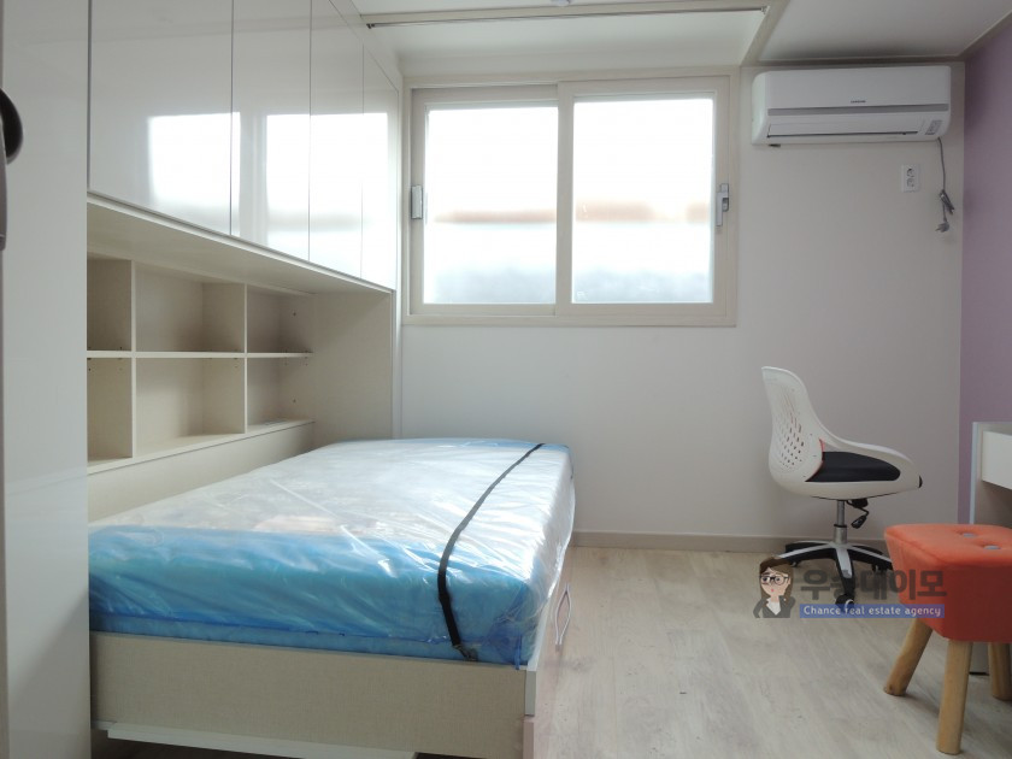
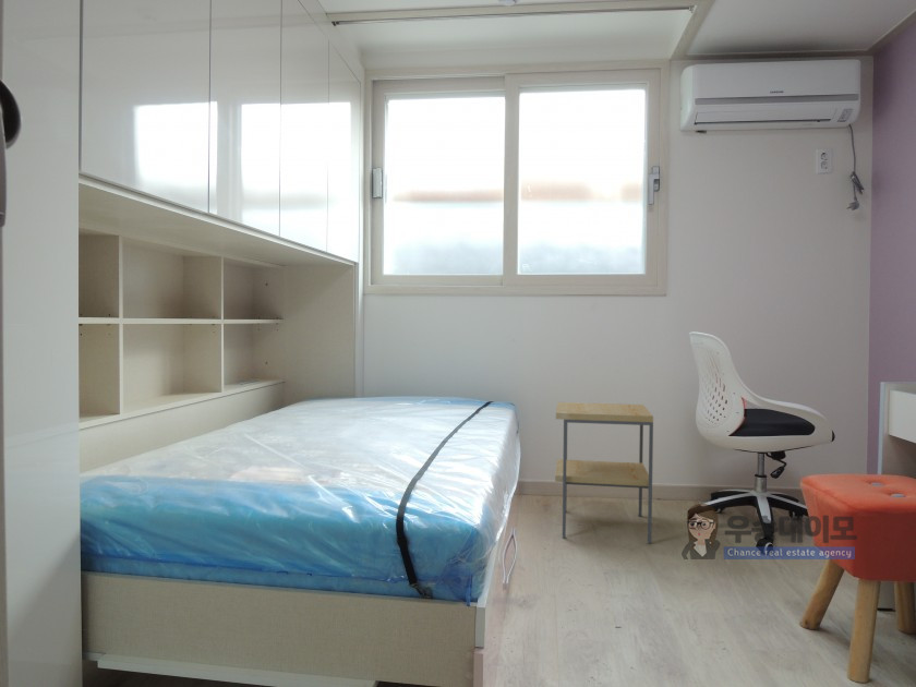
+ side table (601, 467)
